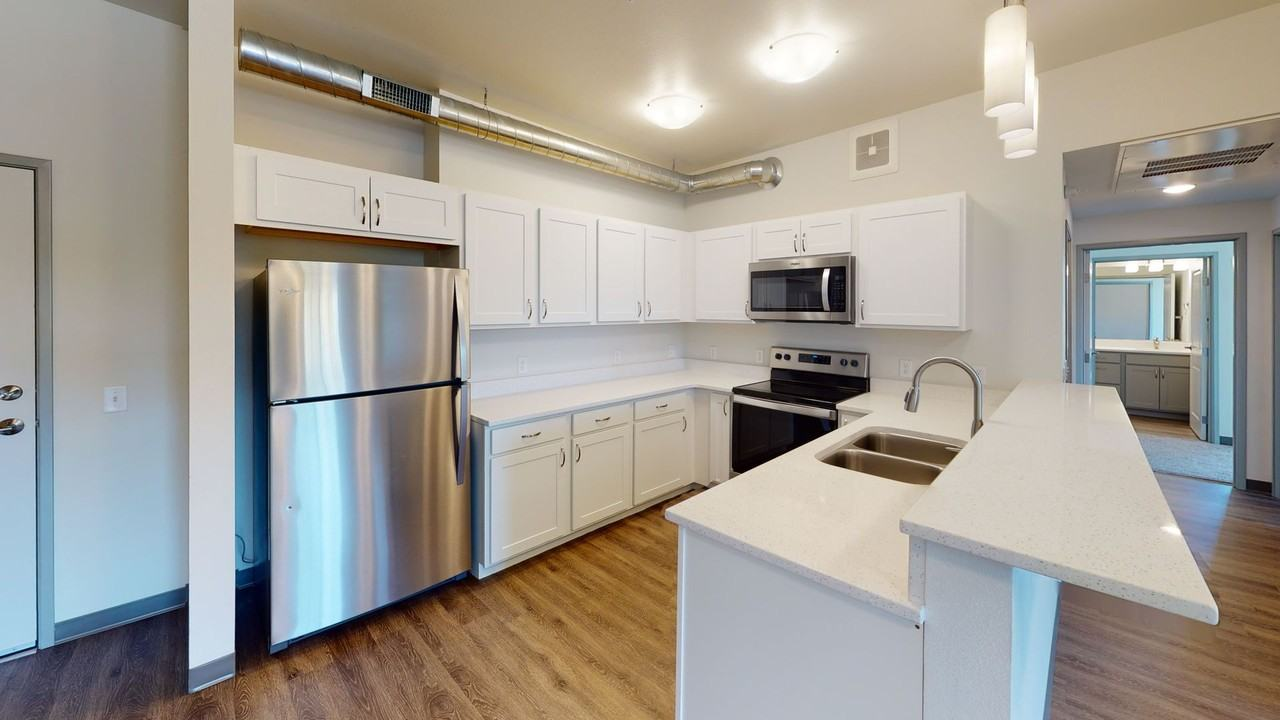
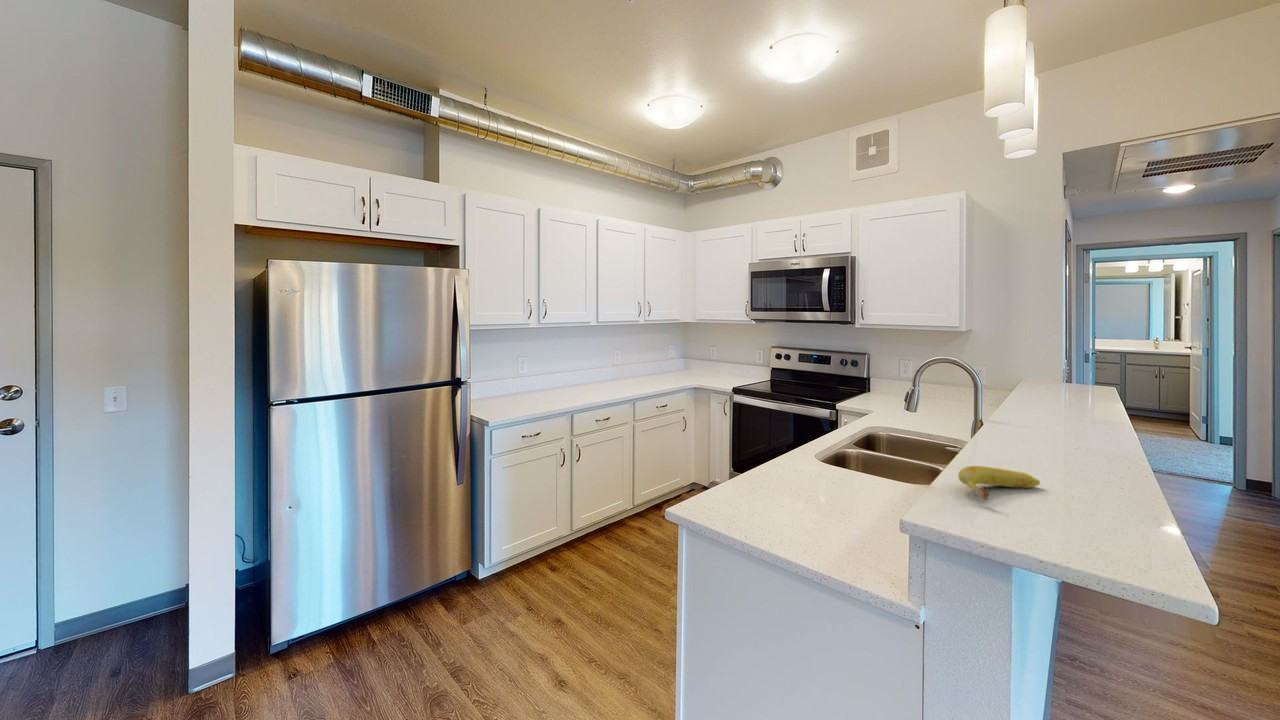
+ fruit (994, 479)
